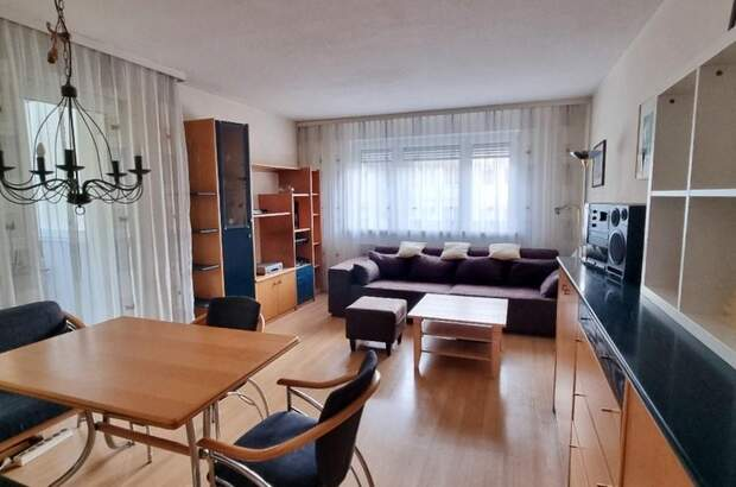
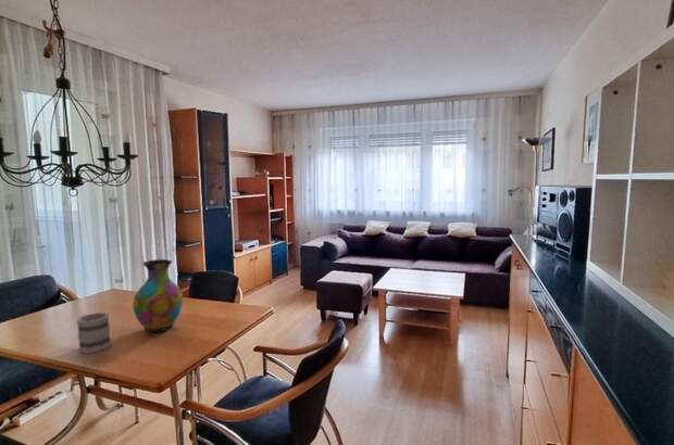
+ vase (158, 294)
+ mug (91, 330)
